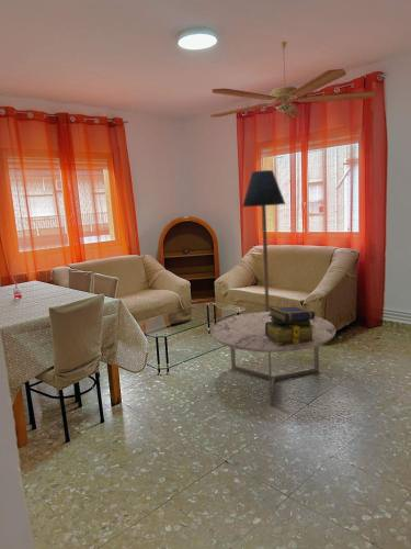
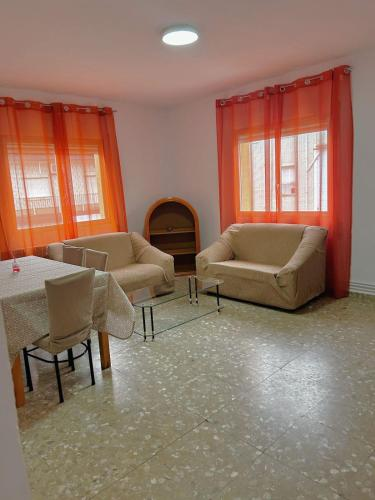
- ceiling fan (284, 79)
- stack of books (289, 323)
- floor lamp (265, 259)
- coffee table (270, 354)
